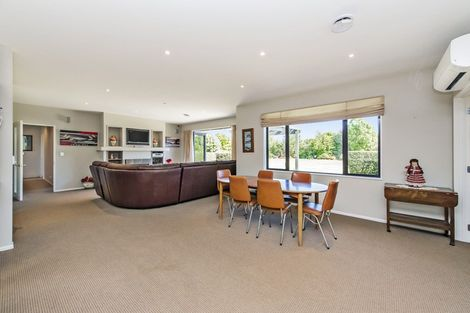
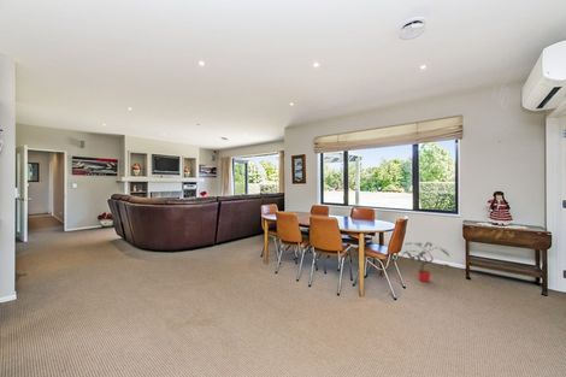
+ potted plant (425, 261)
